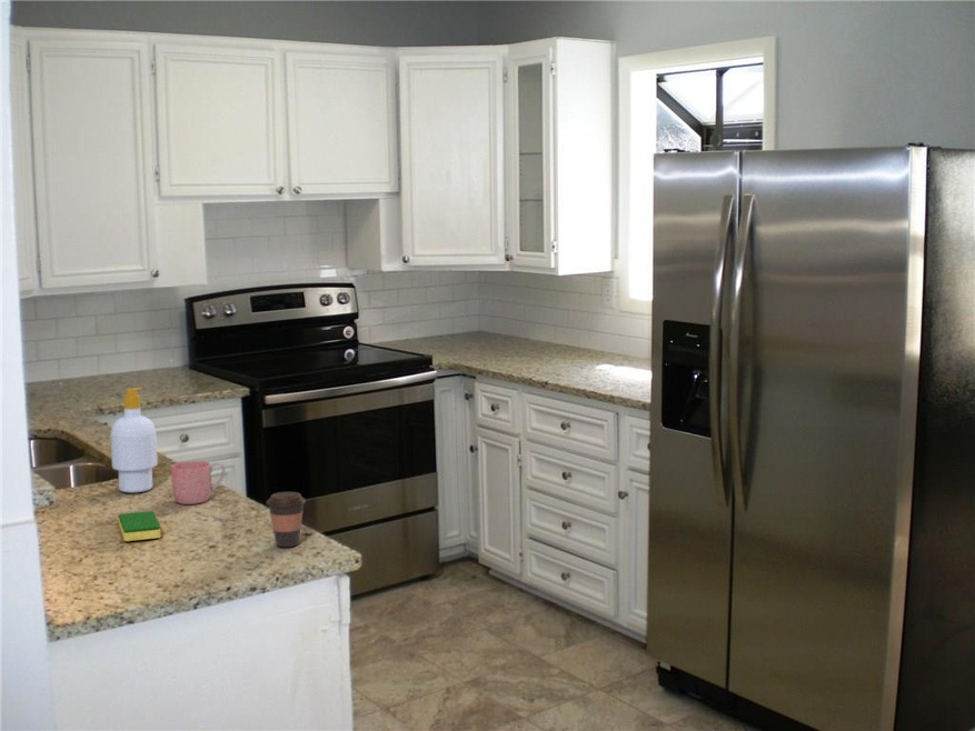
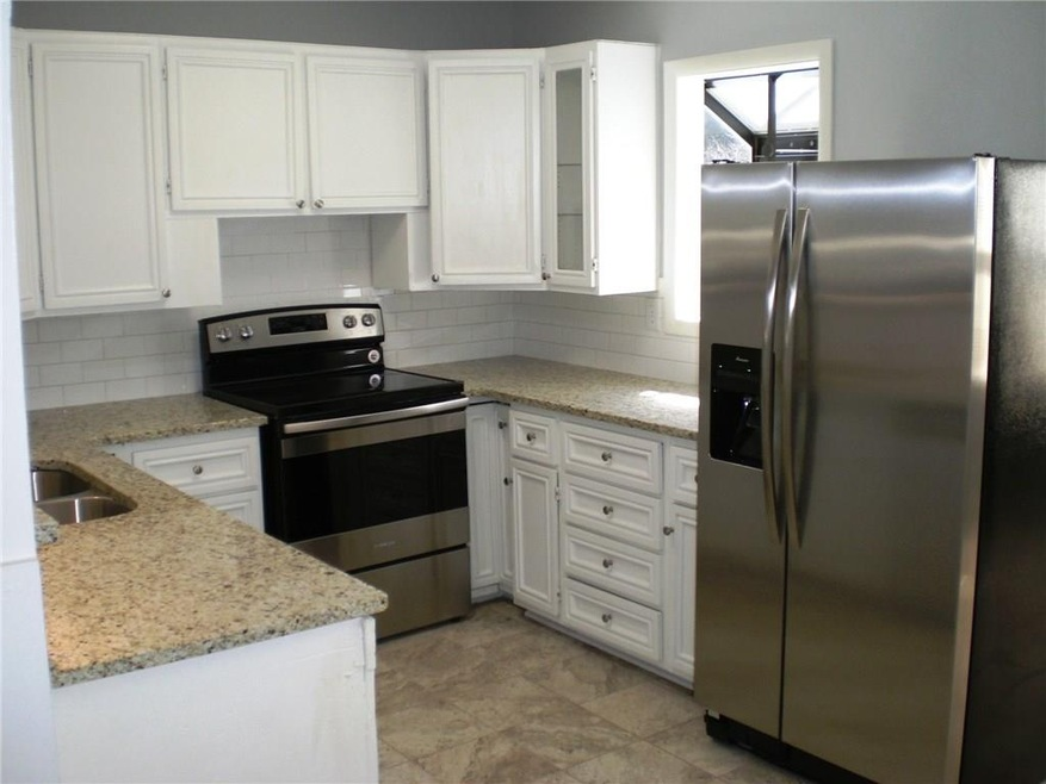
- coffee cup (286, 519)
- soap bottle (133, 439)
- mug (198, 481)
- dish sponge (139, 525)
